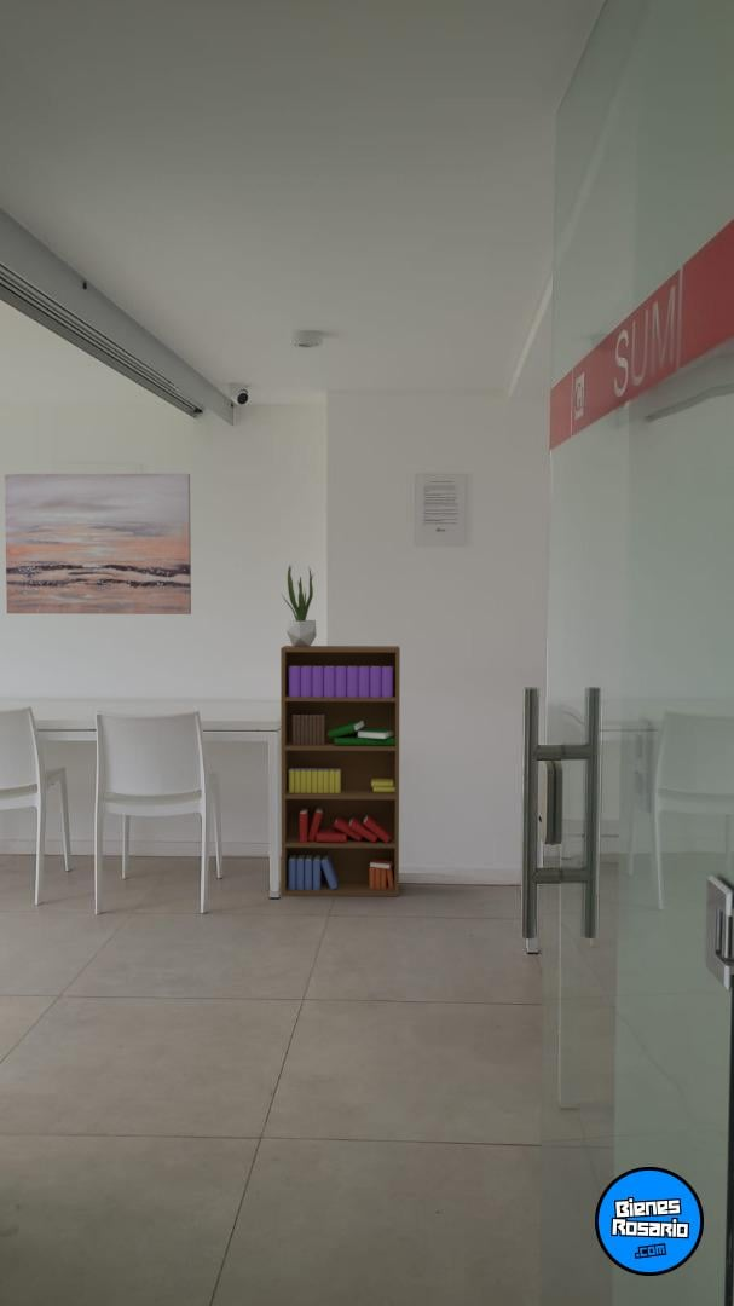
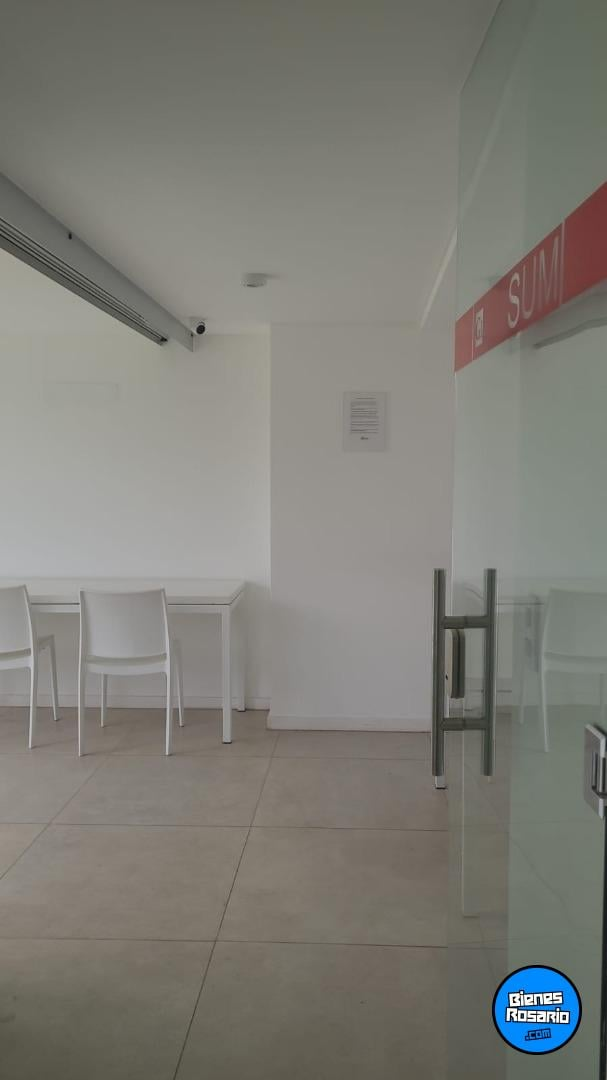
- potted plant (299, 605)
- wall art (98, 543)
- bookshelf (340, 769)
